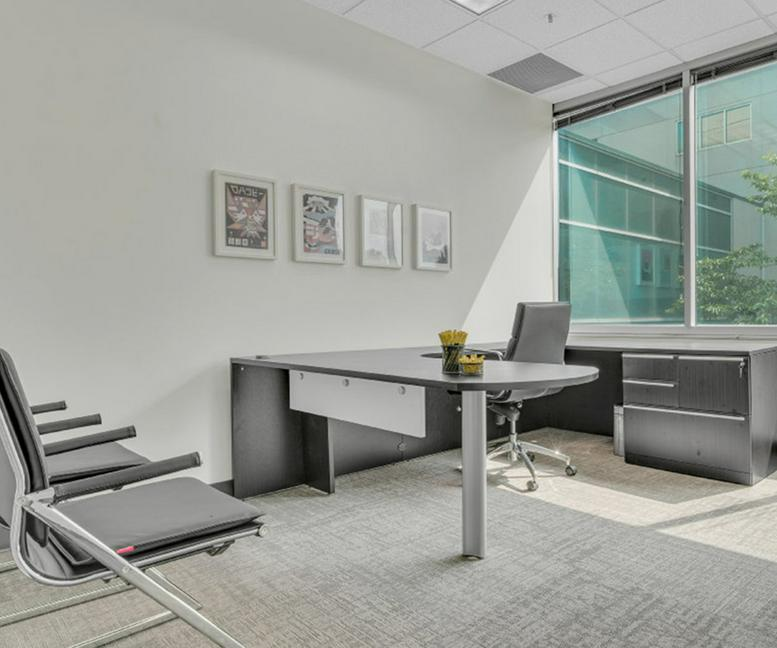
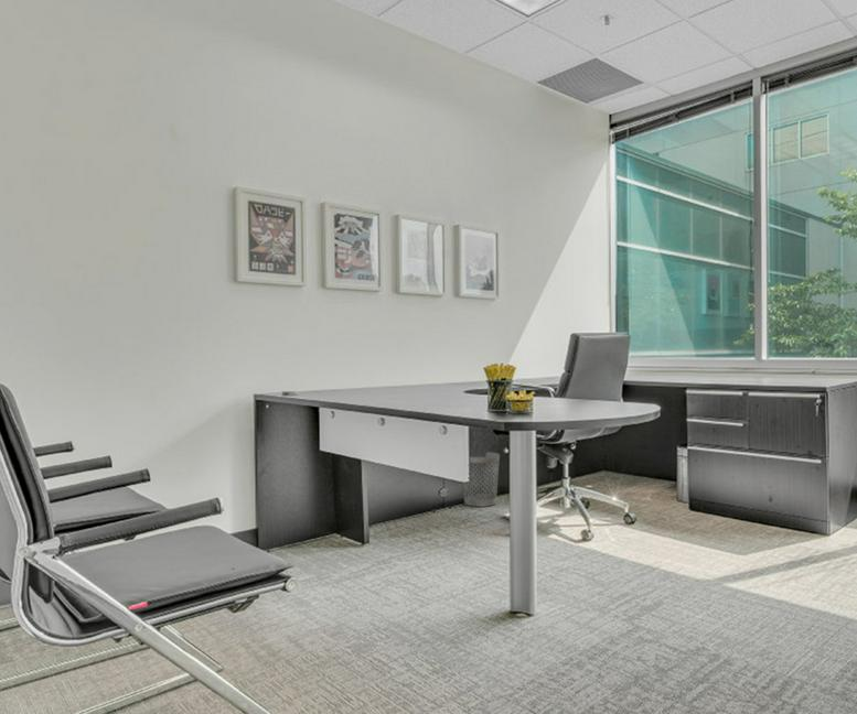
+ wastebasket (479, 477)
